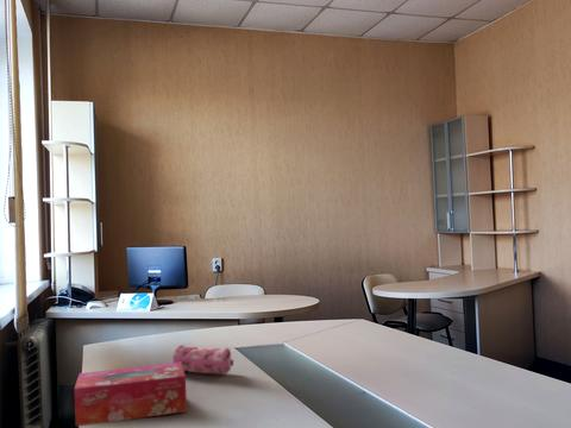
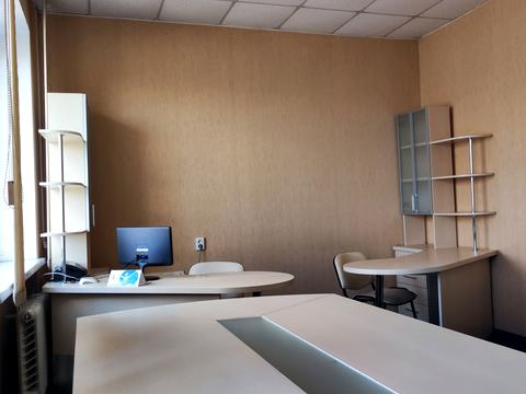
- pencil case (202, 359)
- tissue box (131, 391)
